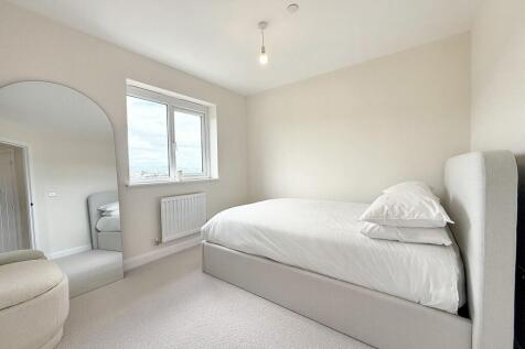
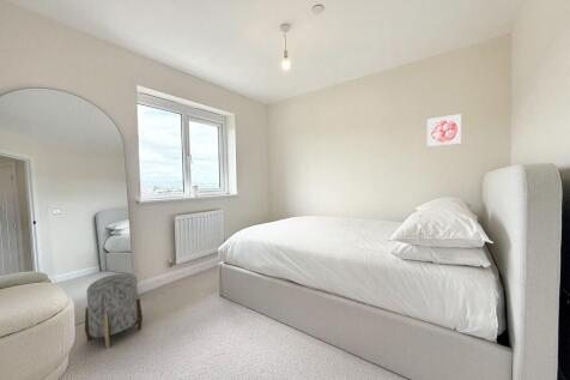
+ stool (114, 304)
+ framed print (443, 131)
